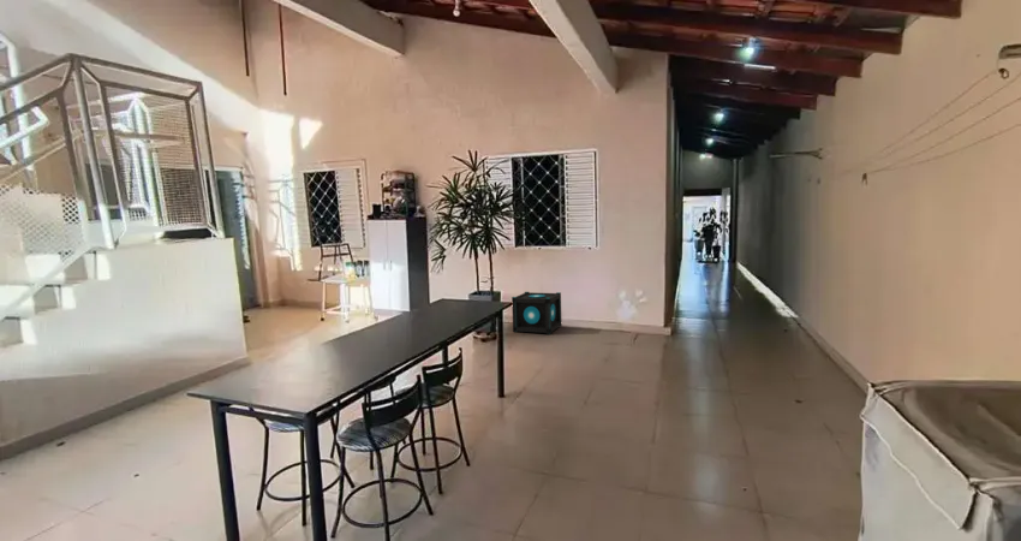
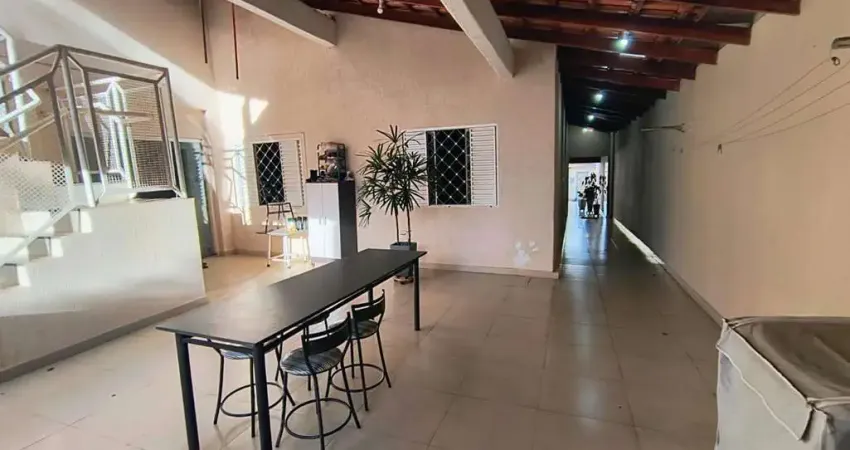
- speaker (537, 311)
